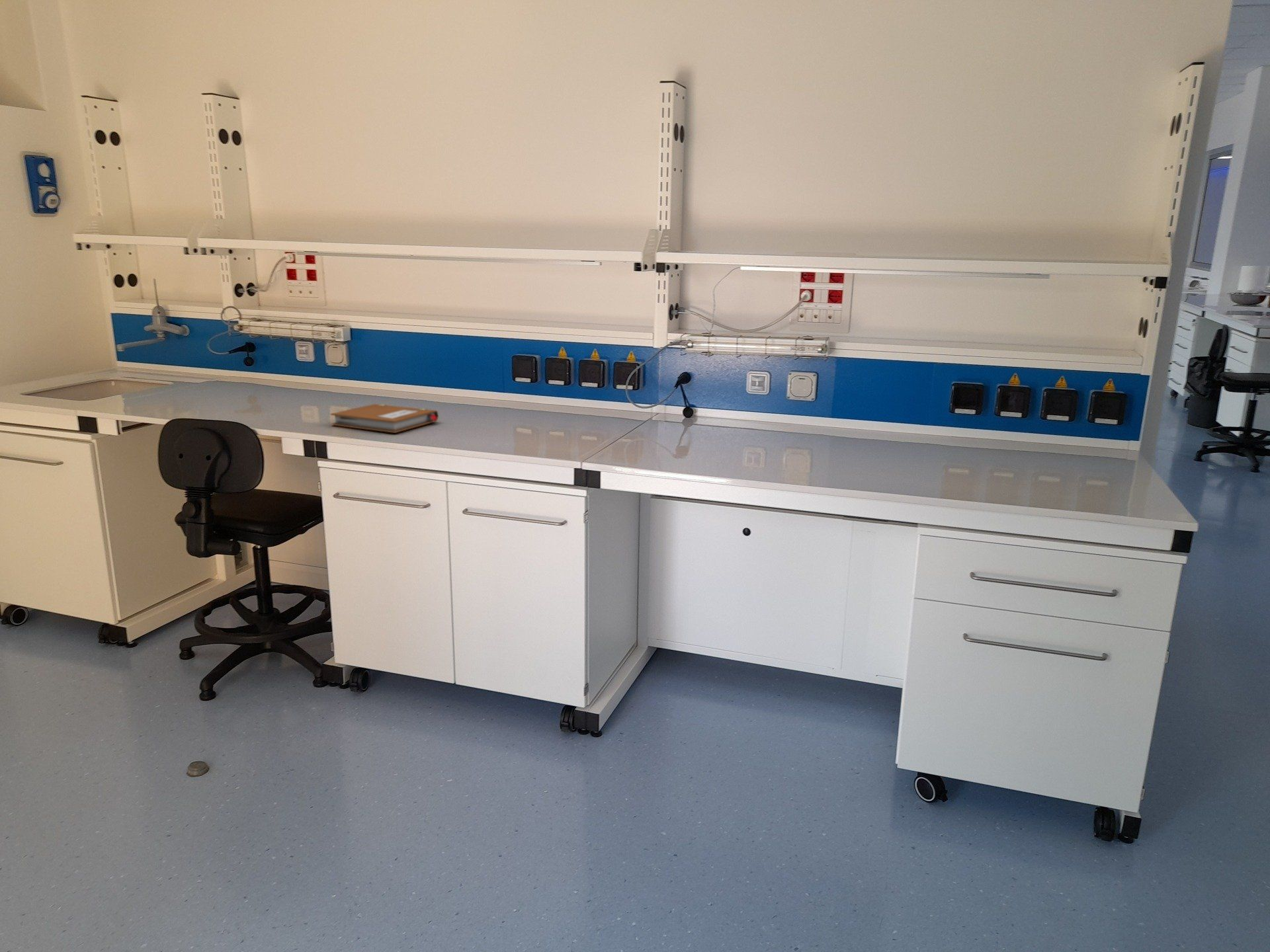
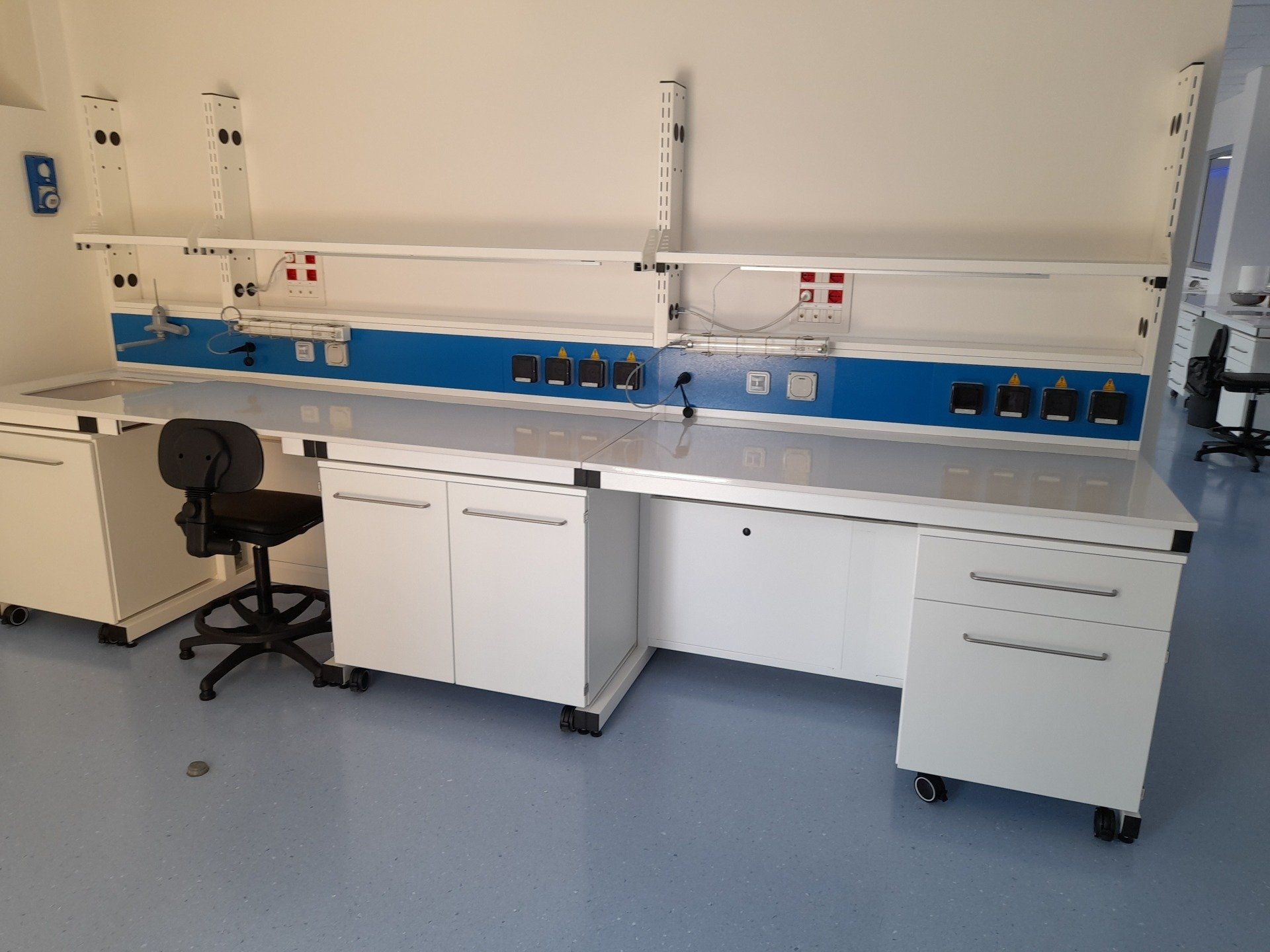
- notebook (387, 417)
